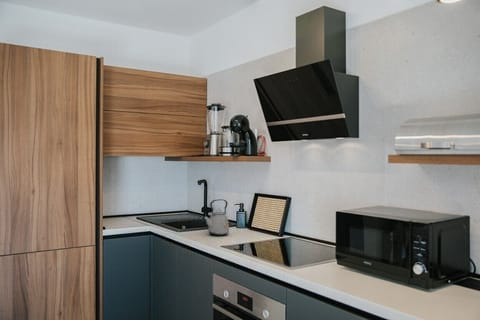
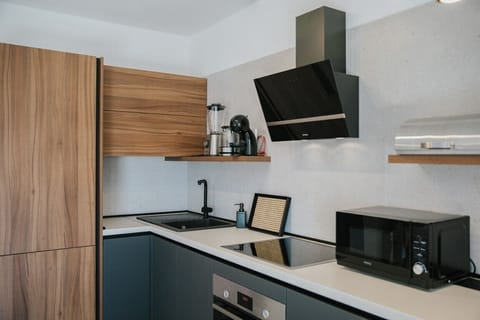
- kettle (215, 217)
